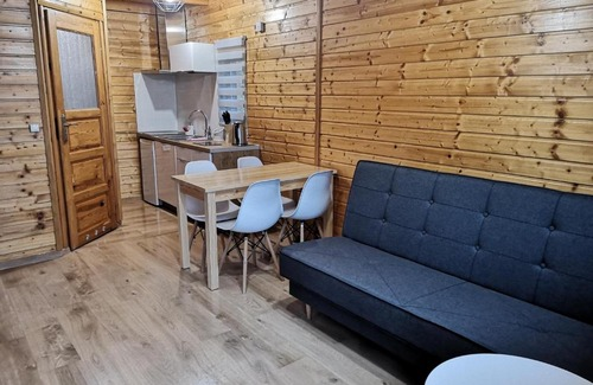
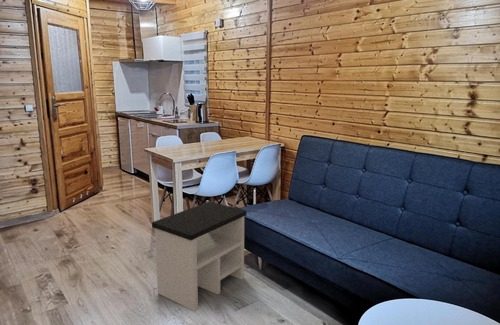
+ side table (201, 251)
